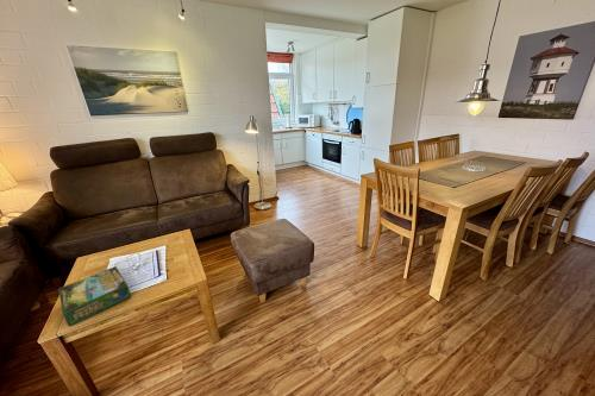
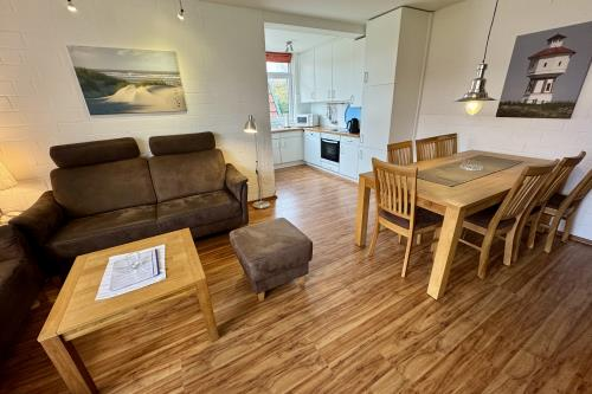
- board game (95, 293)
